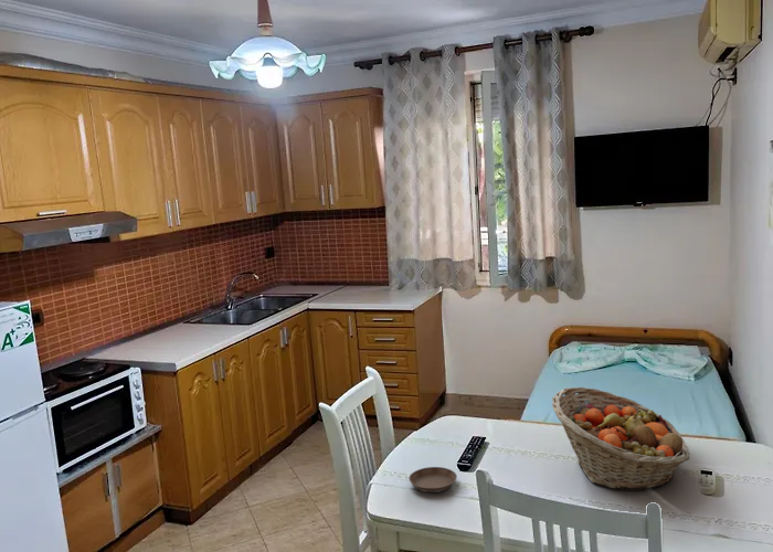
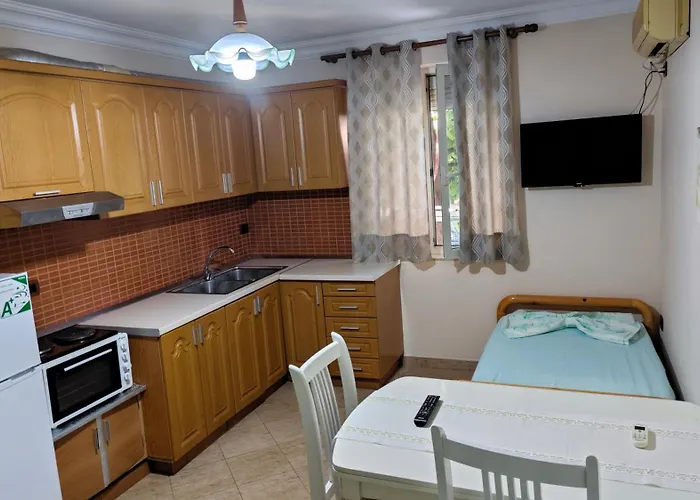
- saucer (433, 480)
- fruit basket (617, 433)
